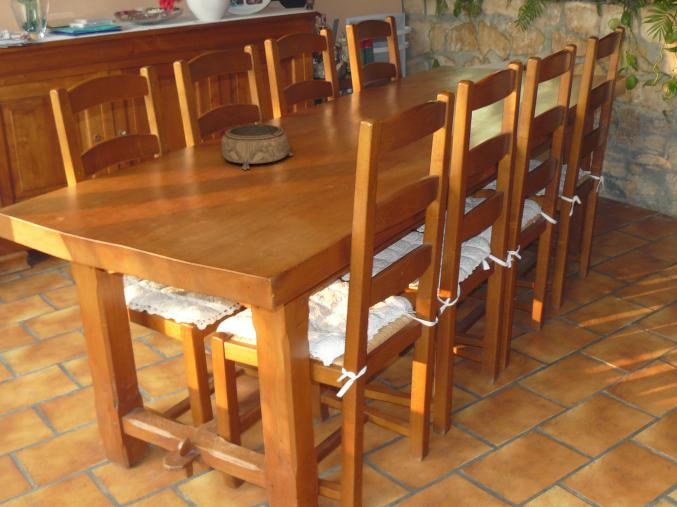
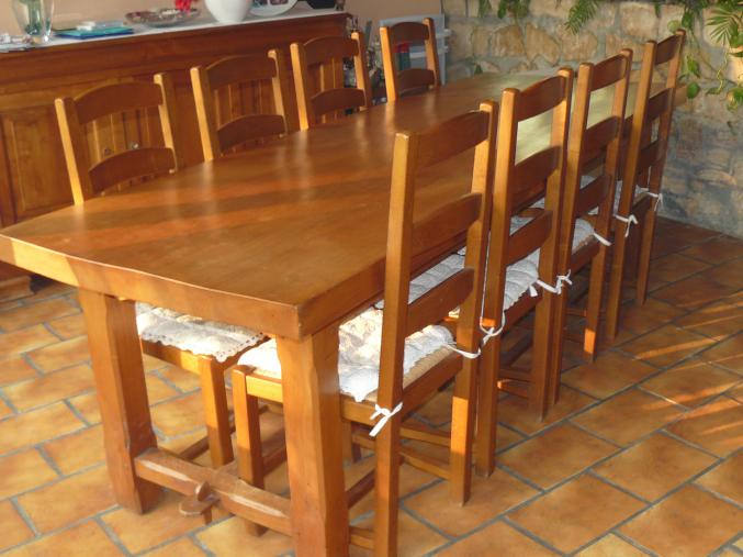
- decorative bowl (253, 144)
